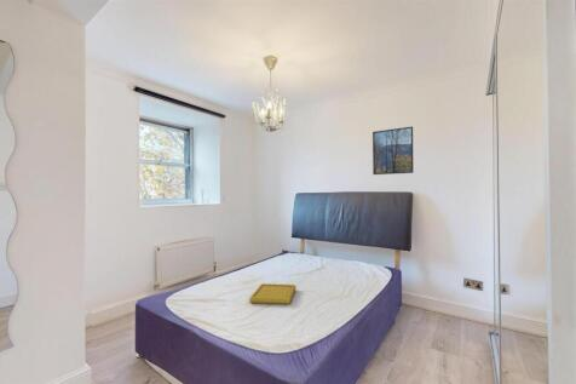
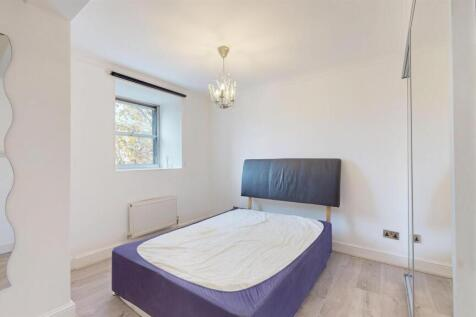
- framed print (392, 151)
- serving tray (273, 293)
